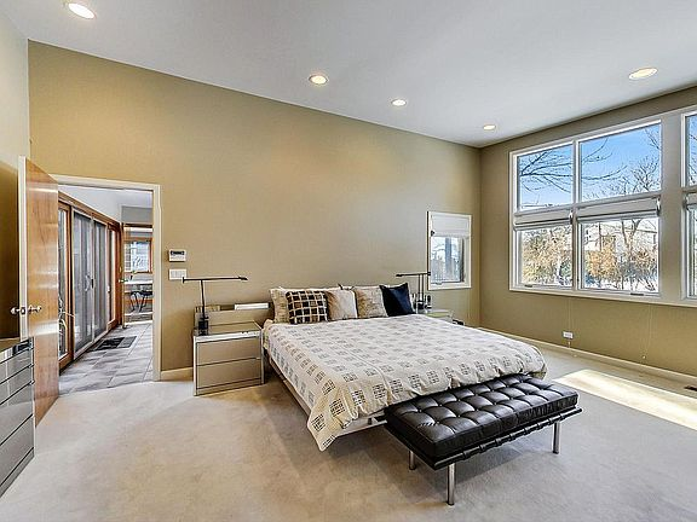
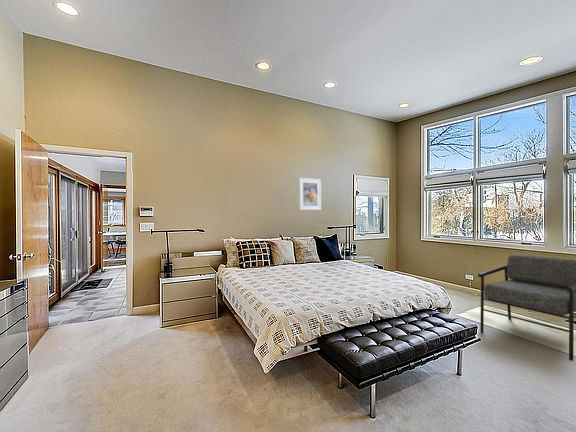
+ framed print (310, 194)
+ armchair (535, 297)
